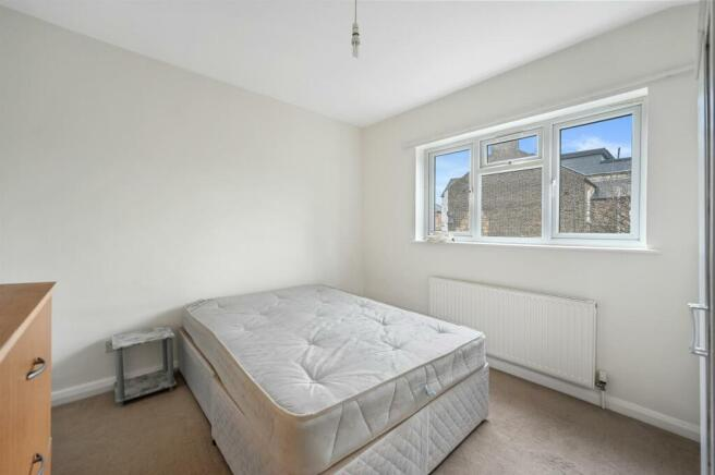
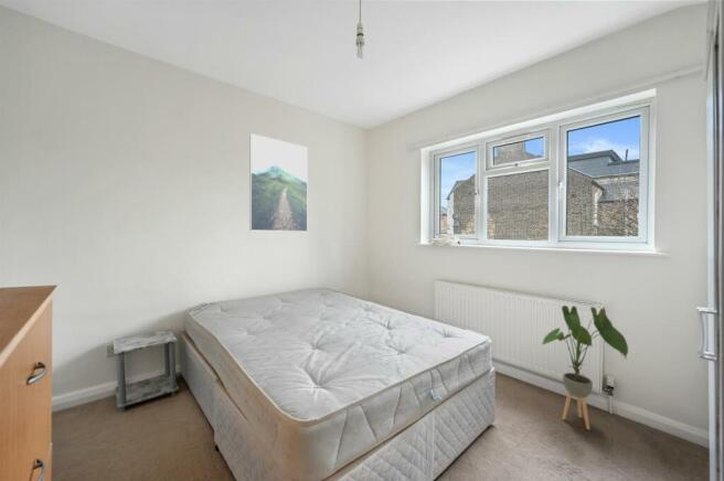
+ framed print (280, 185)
+ house plant (582, 366)
